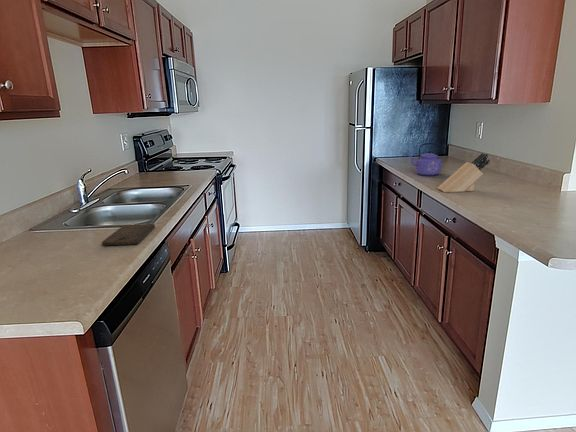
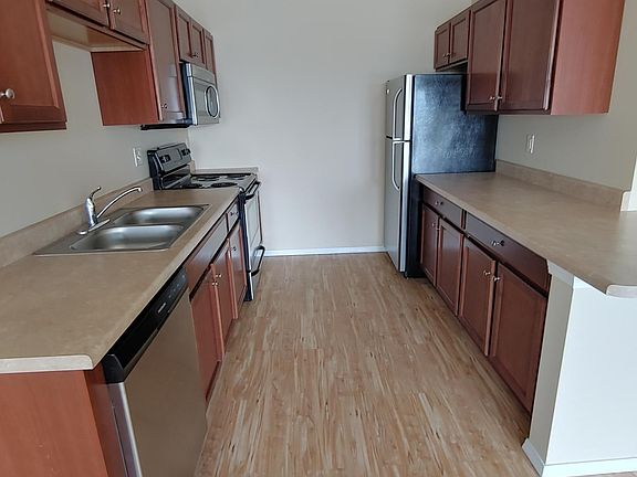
- kettle (424, 158)
- cutting board (130, 234)
- knife block (464, 172)
